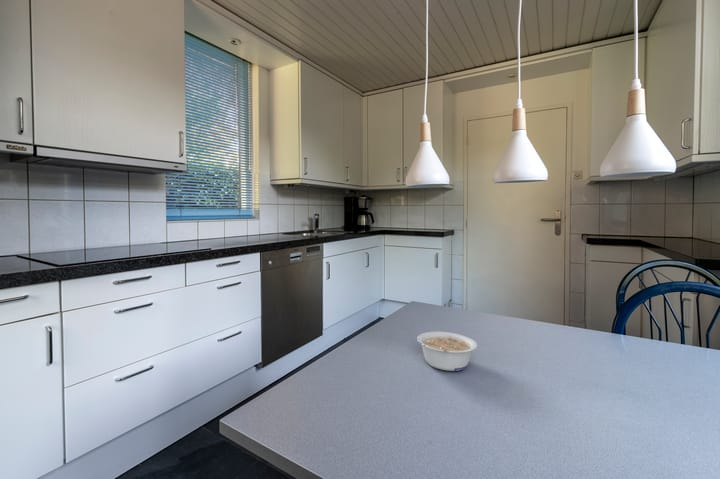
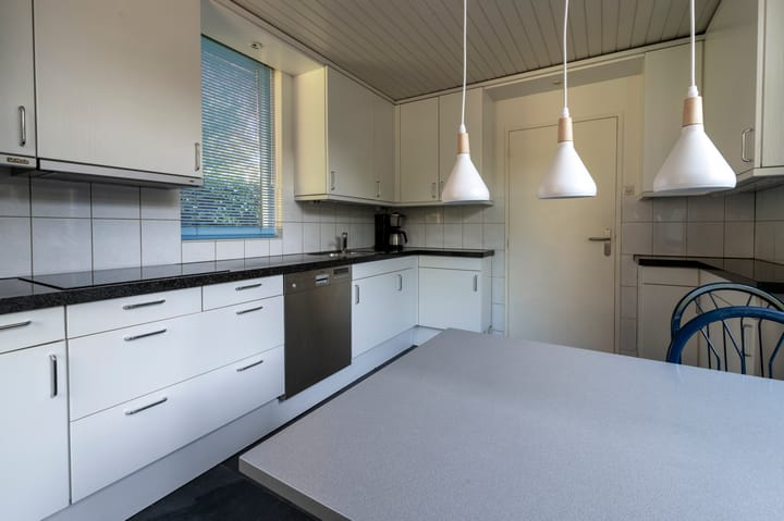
- legume (447, 350)
